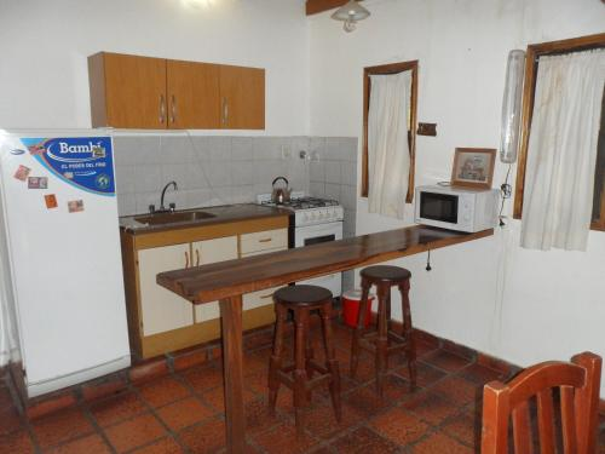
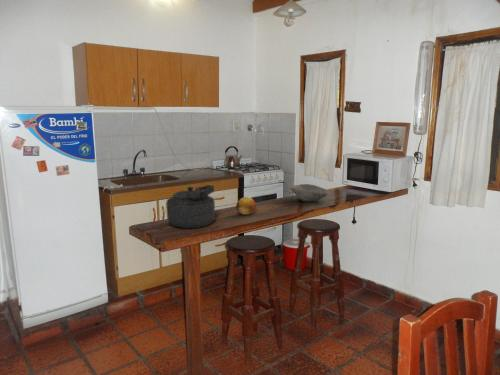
+ fruit (245, 205)
+ bowl (308, 193)
+ kettle (192, 204)
